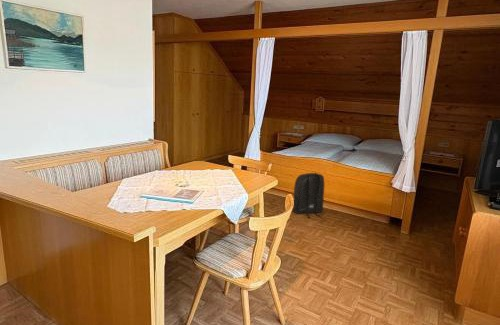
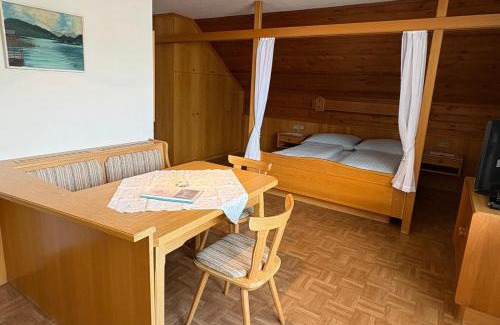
- backpack (310, 191)
